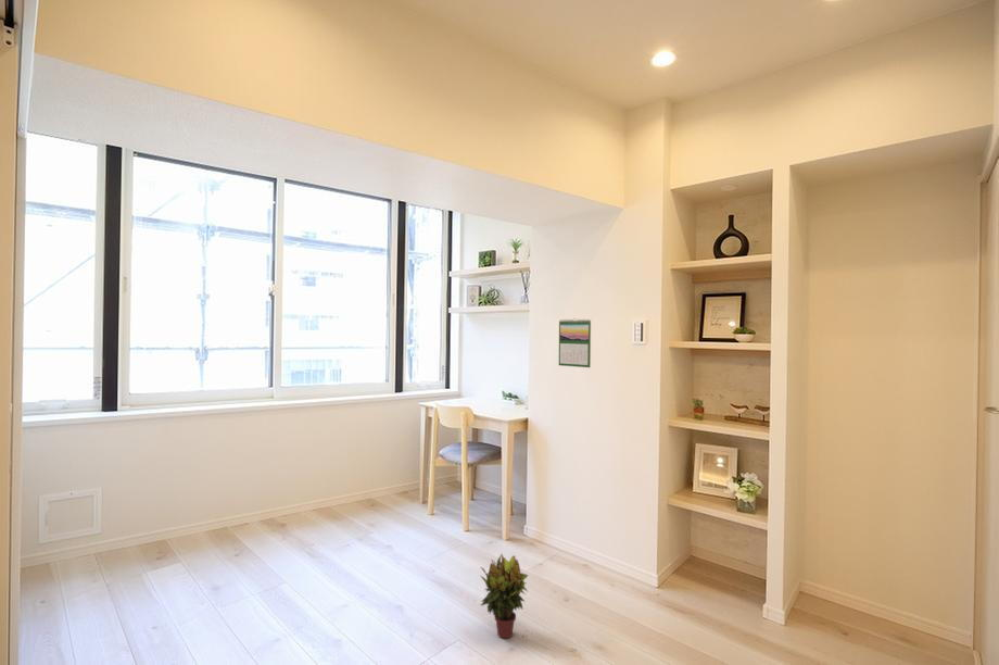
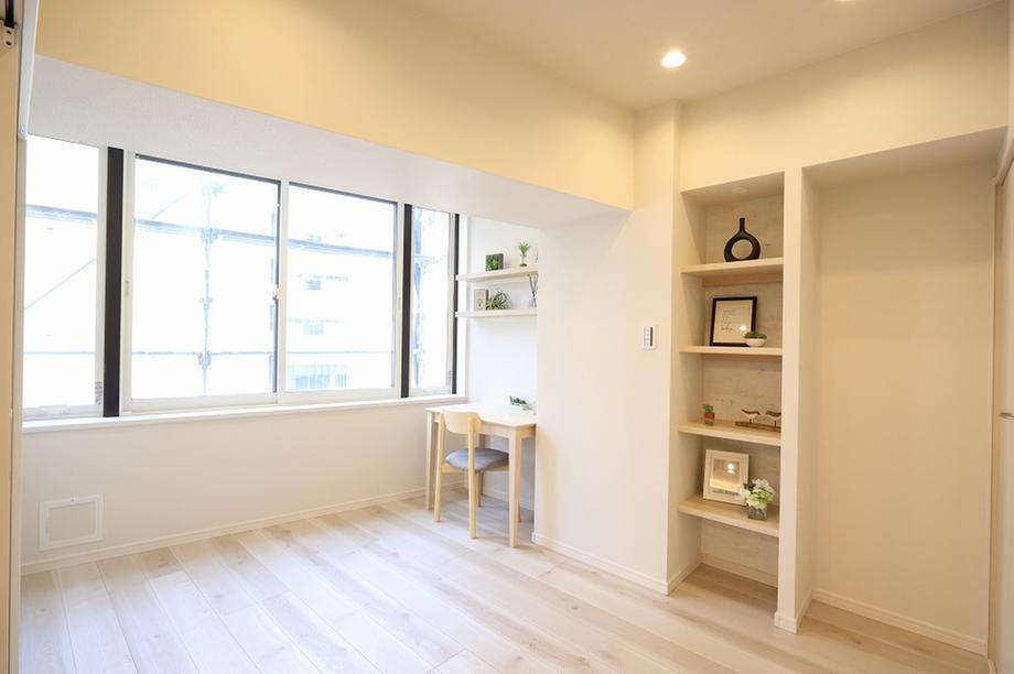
- potted plant (506, 594)
- calendar (573, 342)
